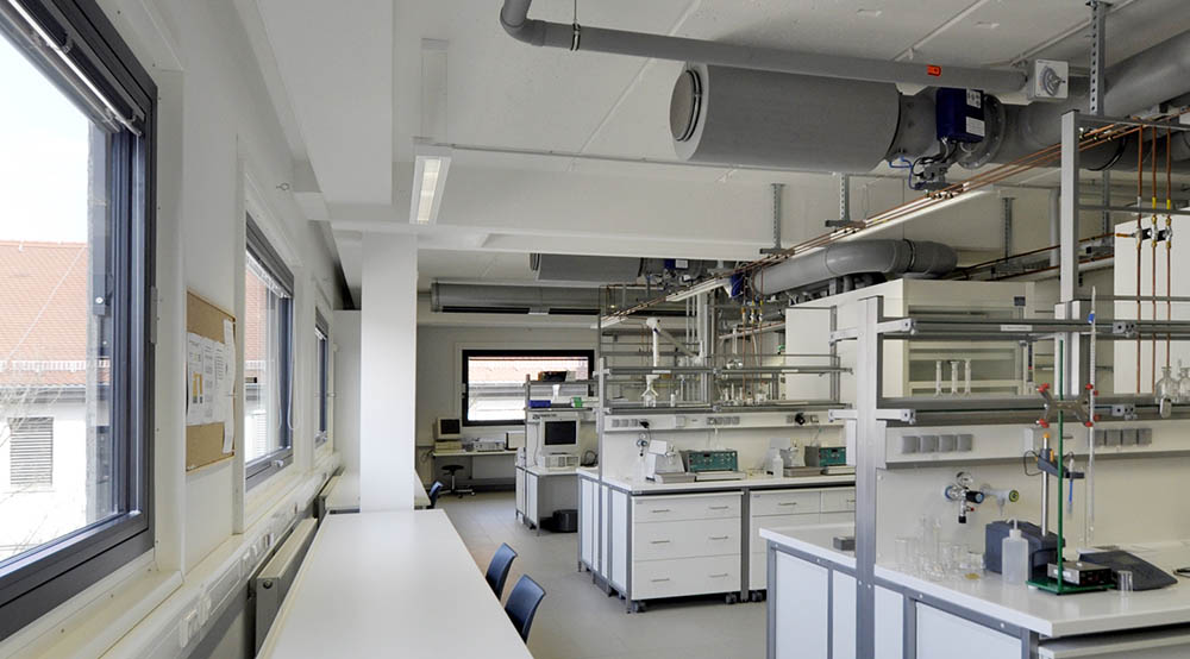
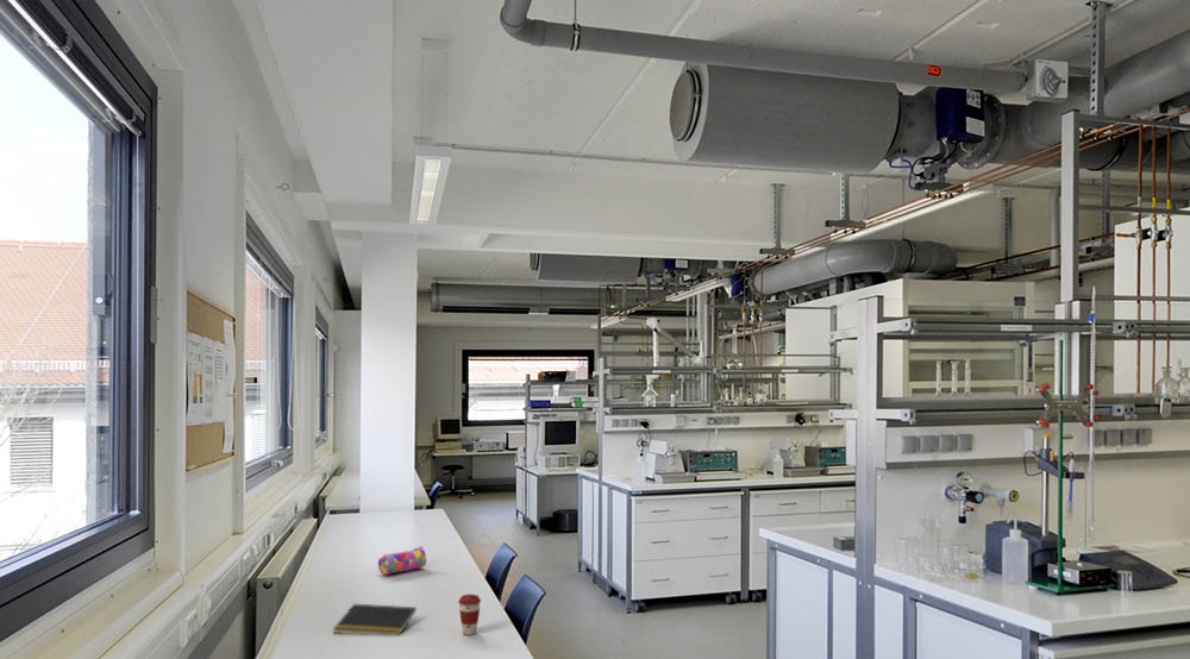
+ pencil case (402, 560)
+ coffee cup (469, 614)
+ notepad (375, 619)
